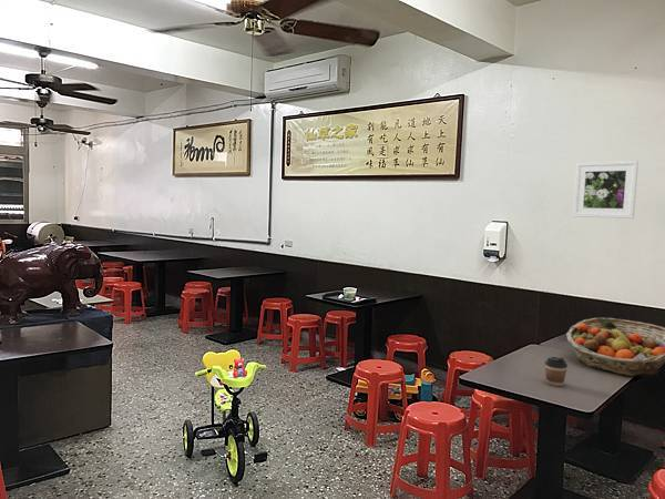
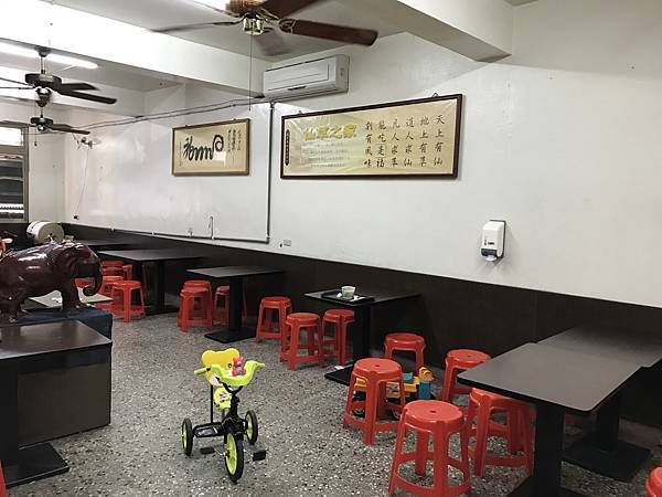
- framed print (604, 190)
- coffee cup (555, 369)
- fruit basket (620, 345)
